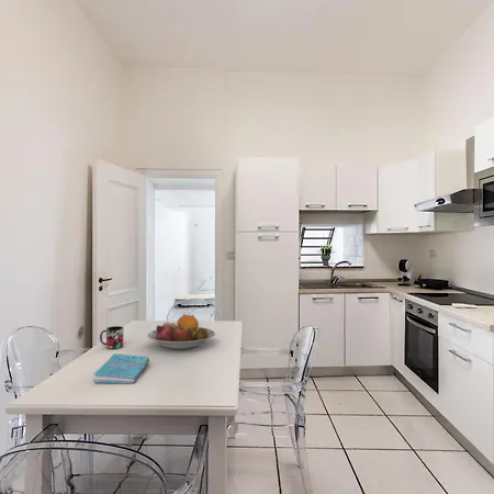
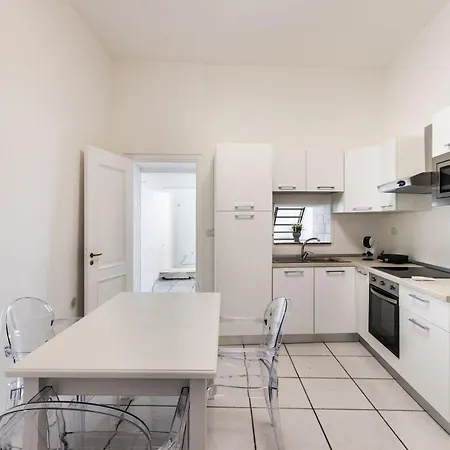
- fruit bowl (181, 330)
- mug (111, 337)
- cover (123, 367)
